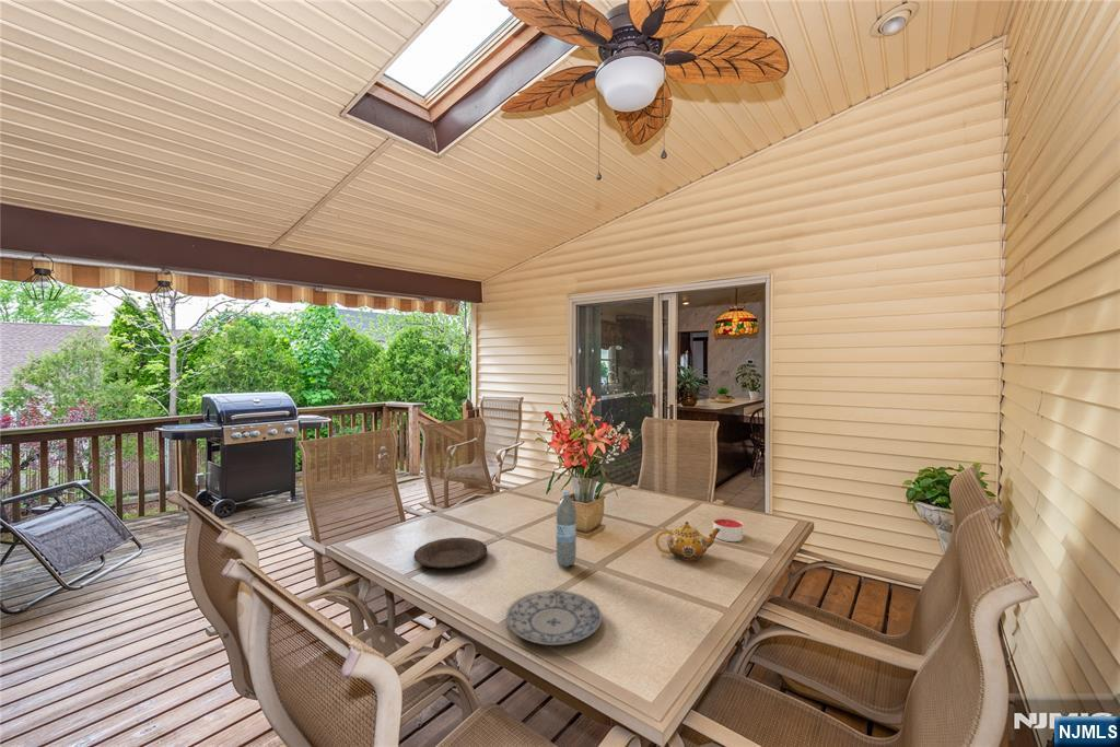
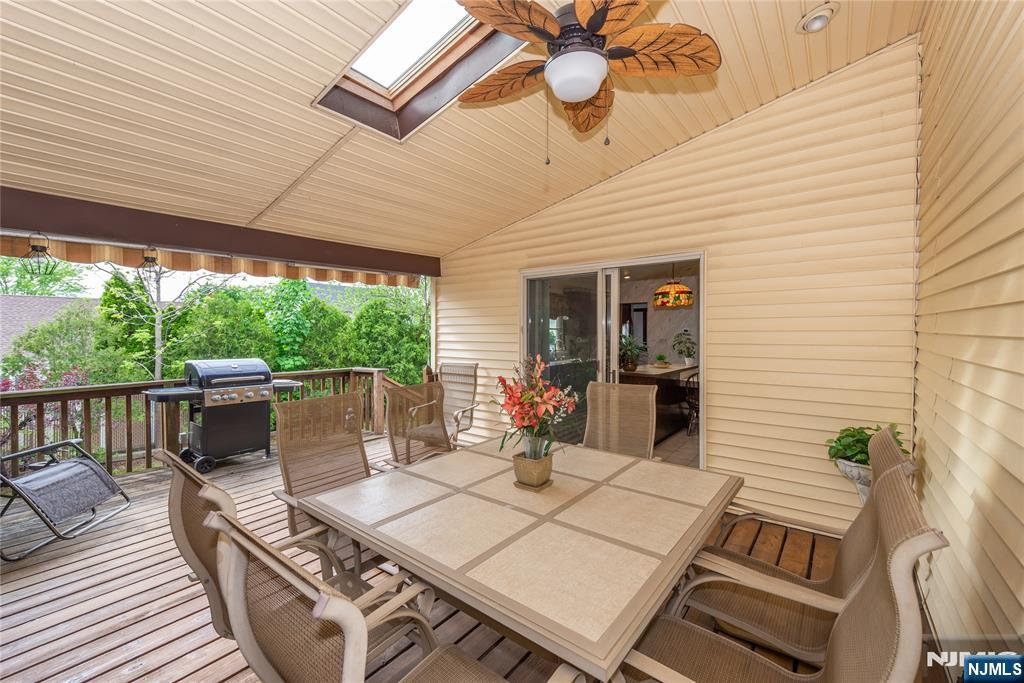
- teapot (687, 538)
- plate (451, 553)
- candle (727, 528)
- water bottle (565, 527)
- plate (553, 619)
